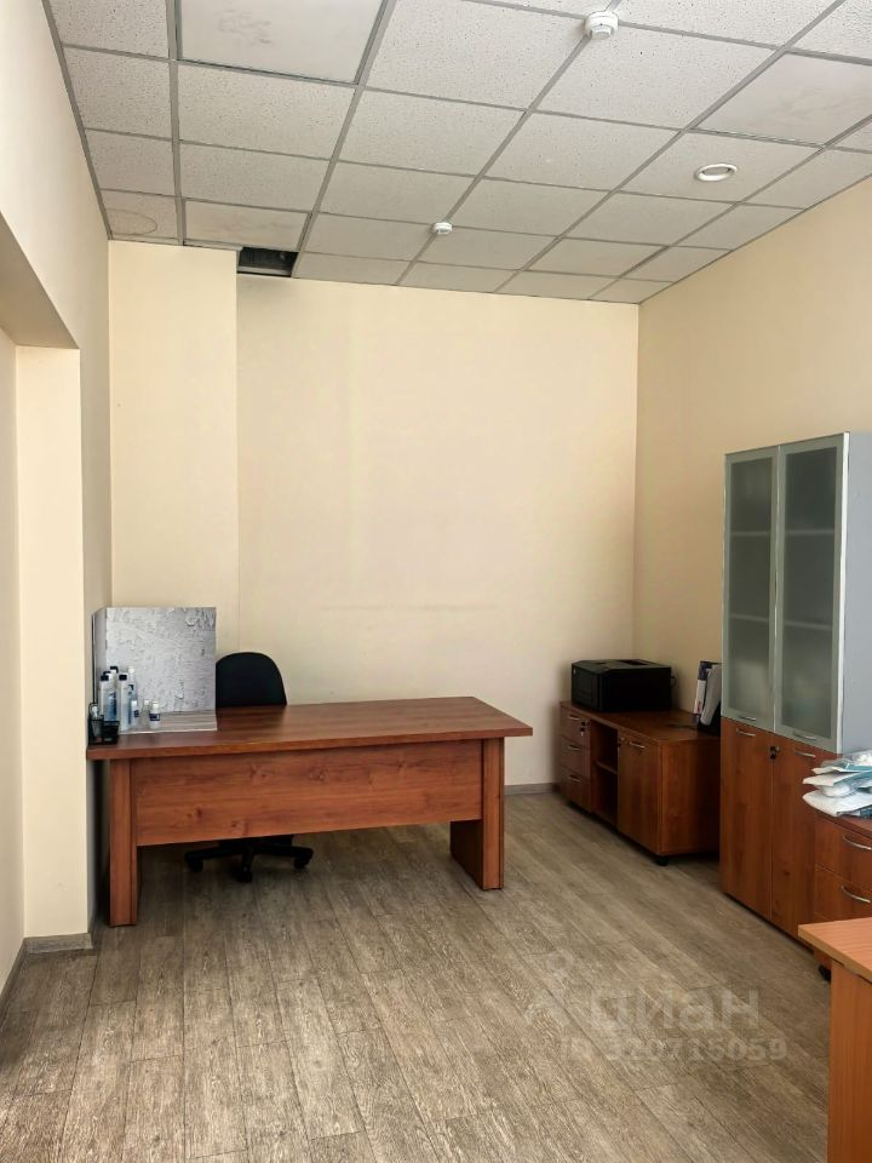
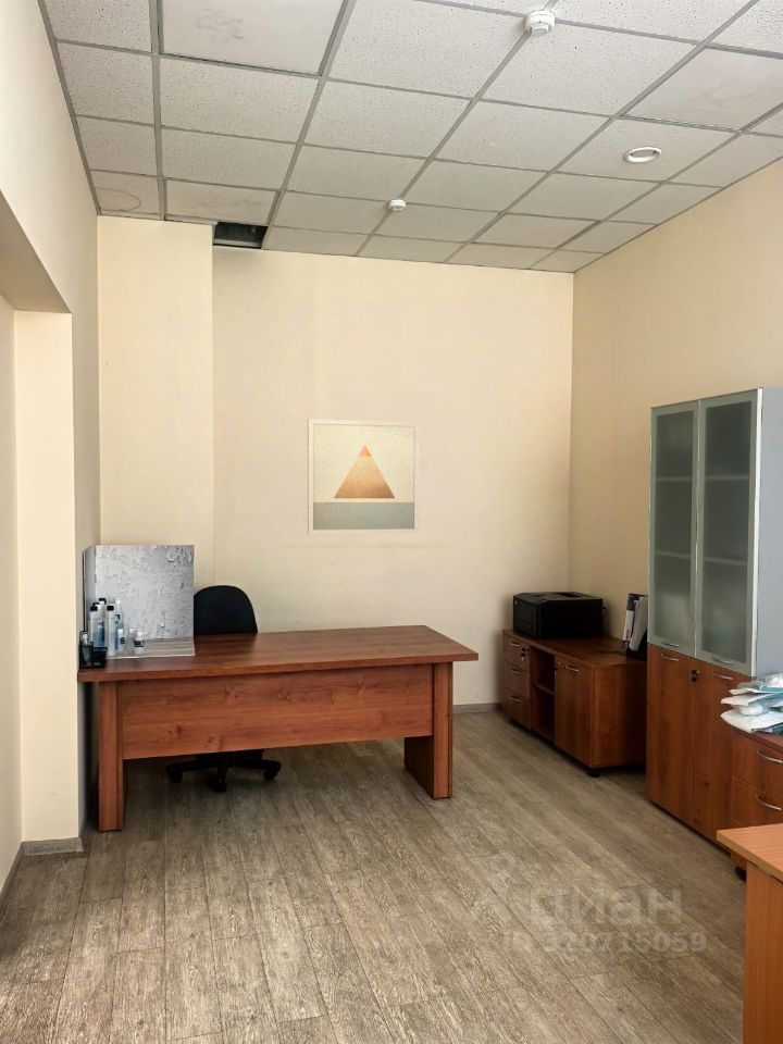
+ wall art (363, 477)
